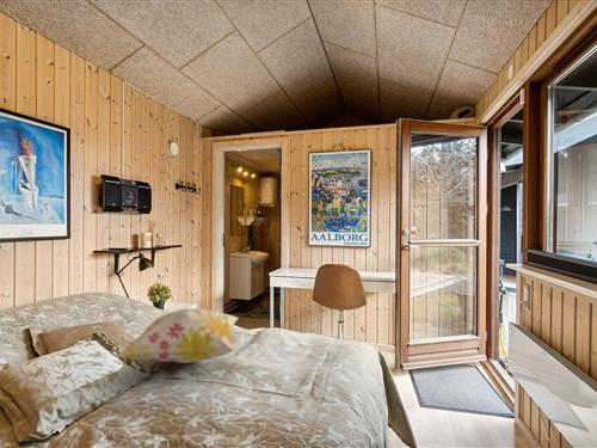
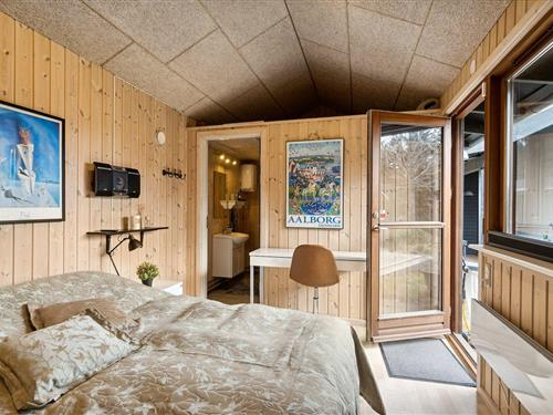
- decorative pillow (187, 333)
